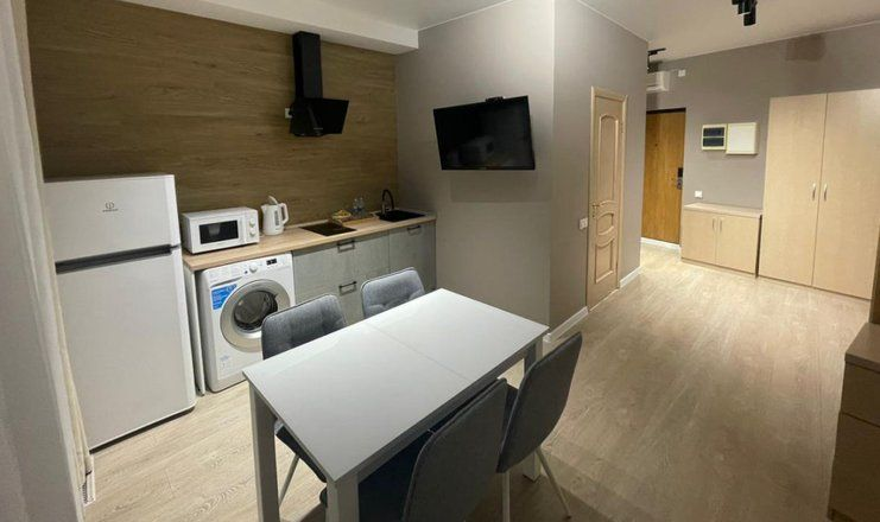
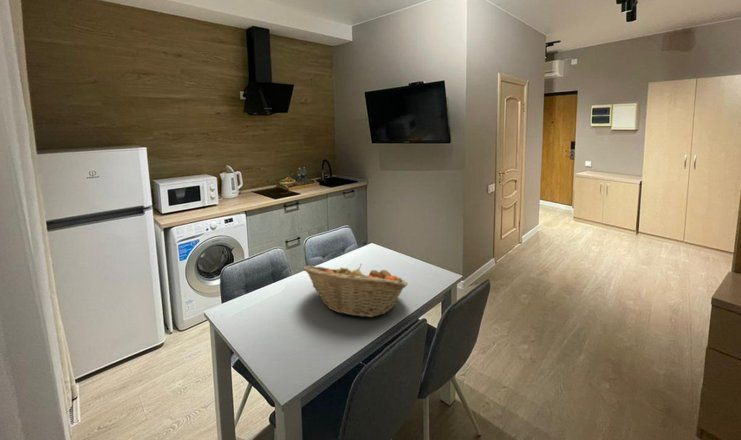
+ fruit basket (354, 283)
